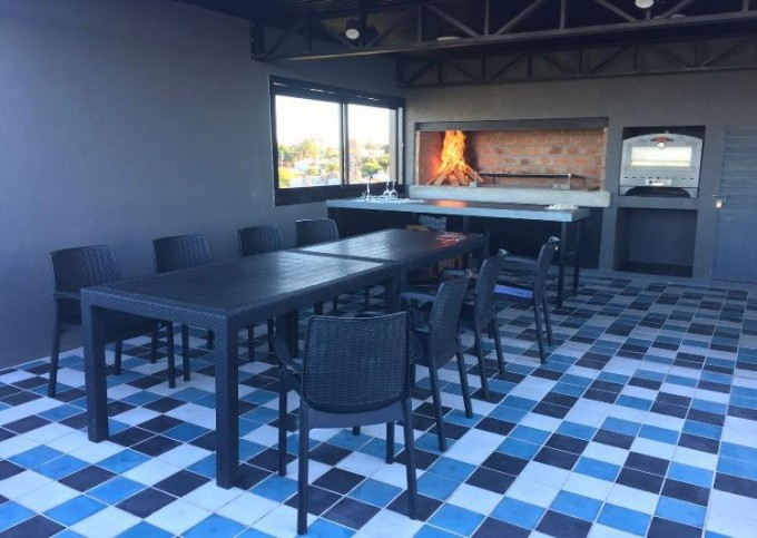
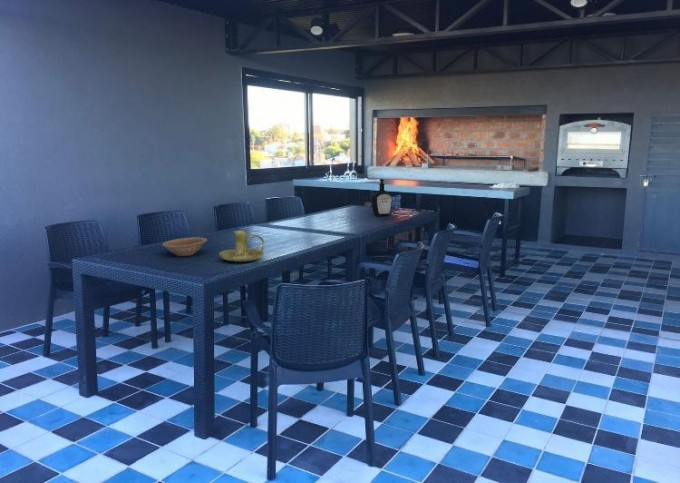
+ bottle (381, 197)
+ bowl (185, 247)
+ candle holder (245, 245)
